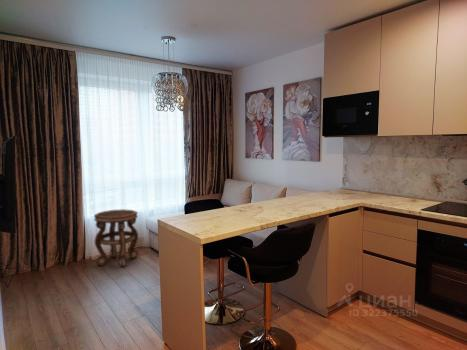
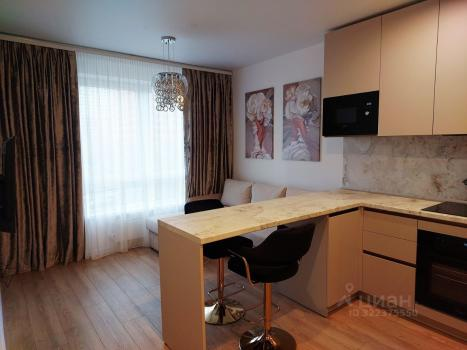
- side table (117, 235)
